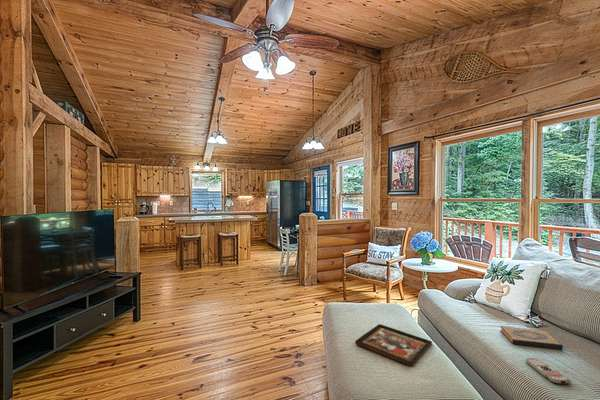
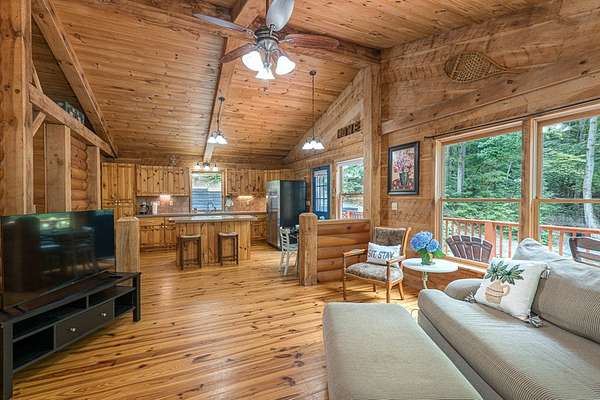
- hardback book (529, 337)
- remote control (545, 370)
- decorative tray (393, 342)
